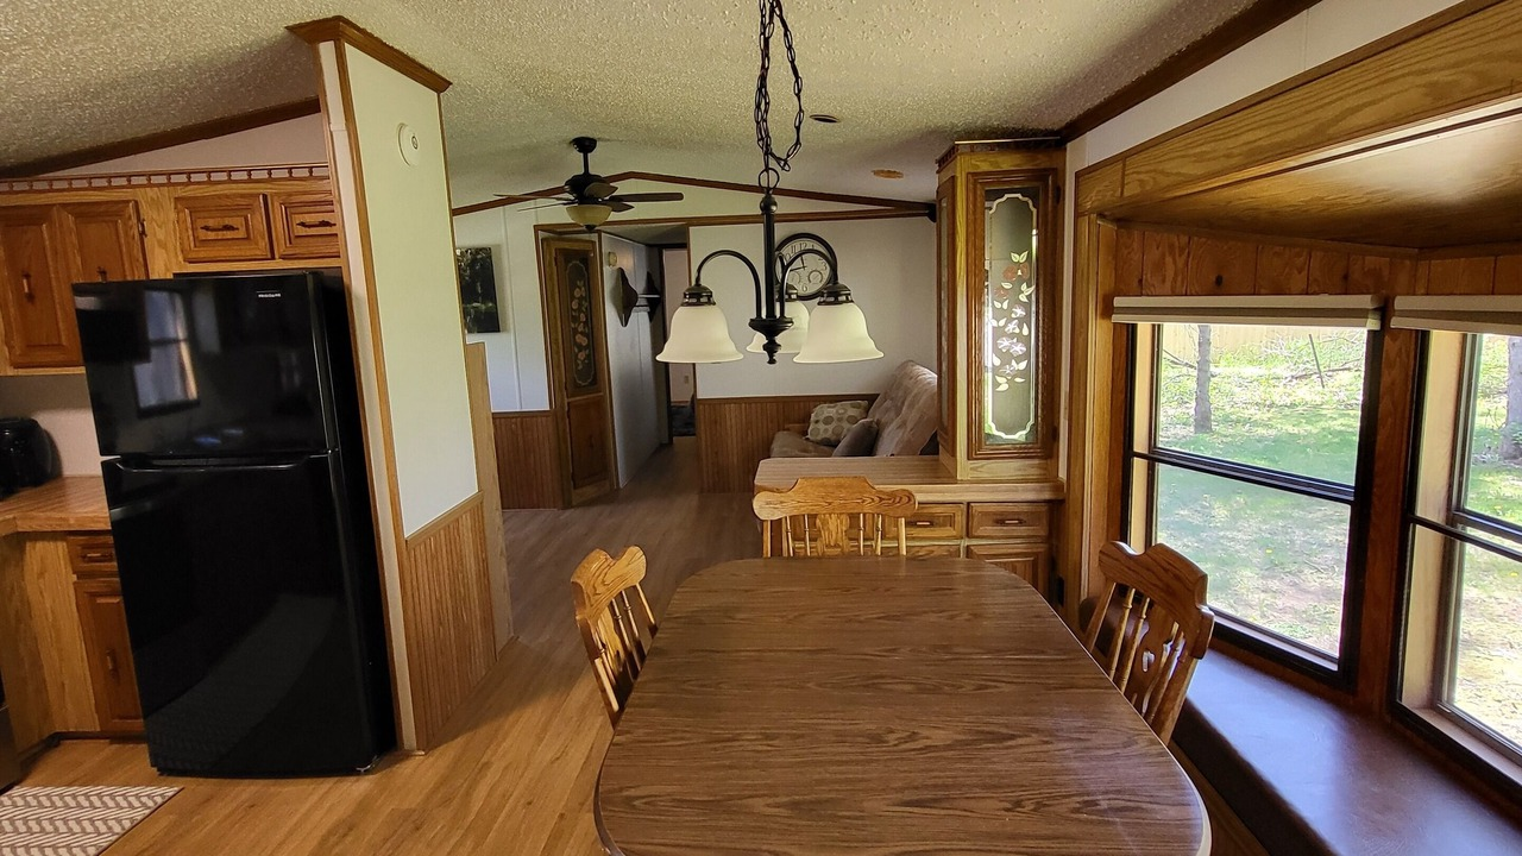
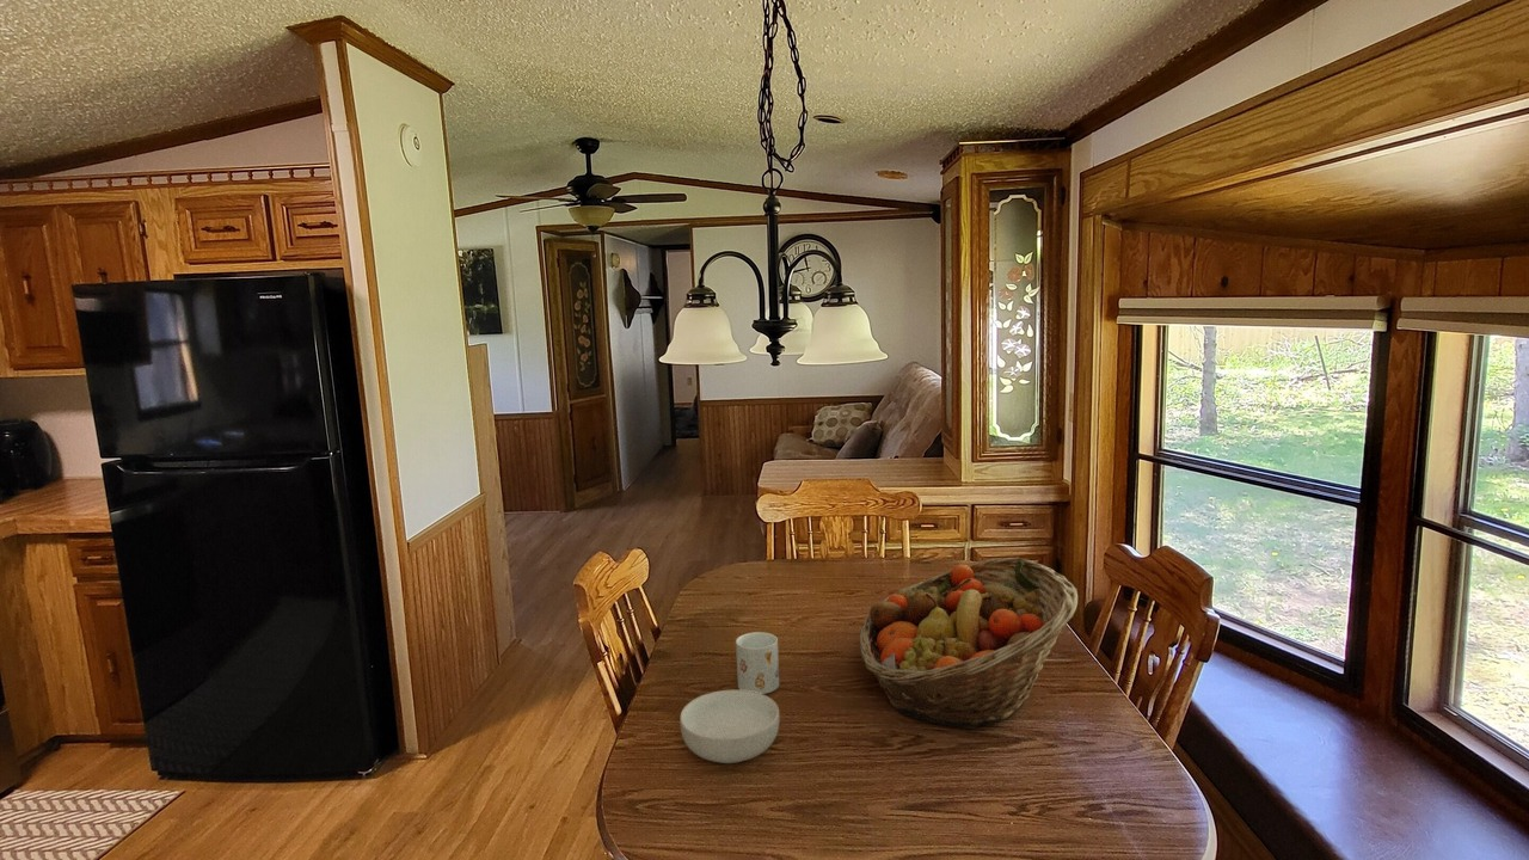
+ fruit basket (963, 632)
+ mug (756, 658)
+ cereal bowl (730, 731)
